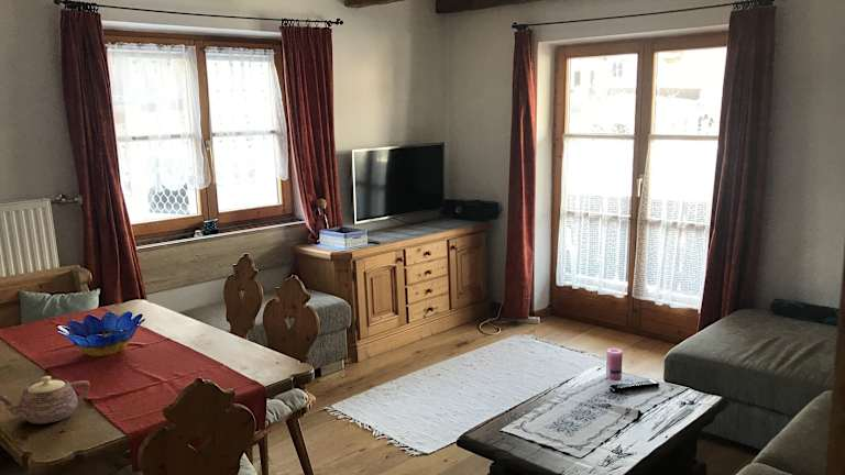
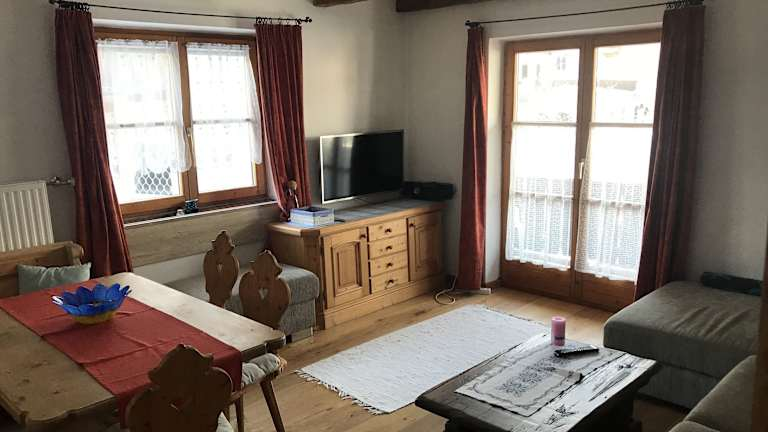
- teapot (44, 397)
